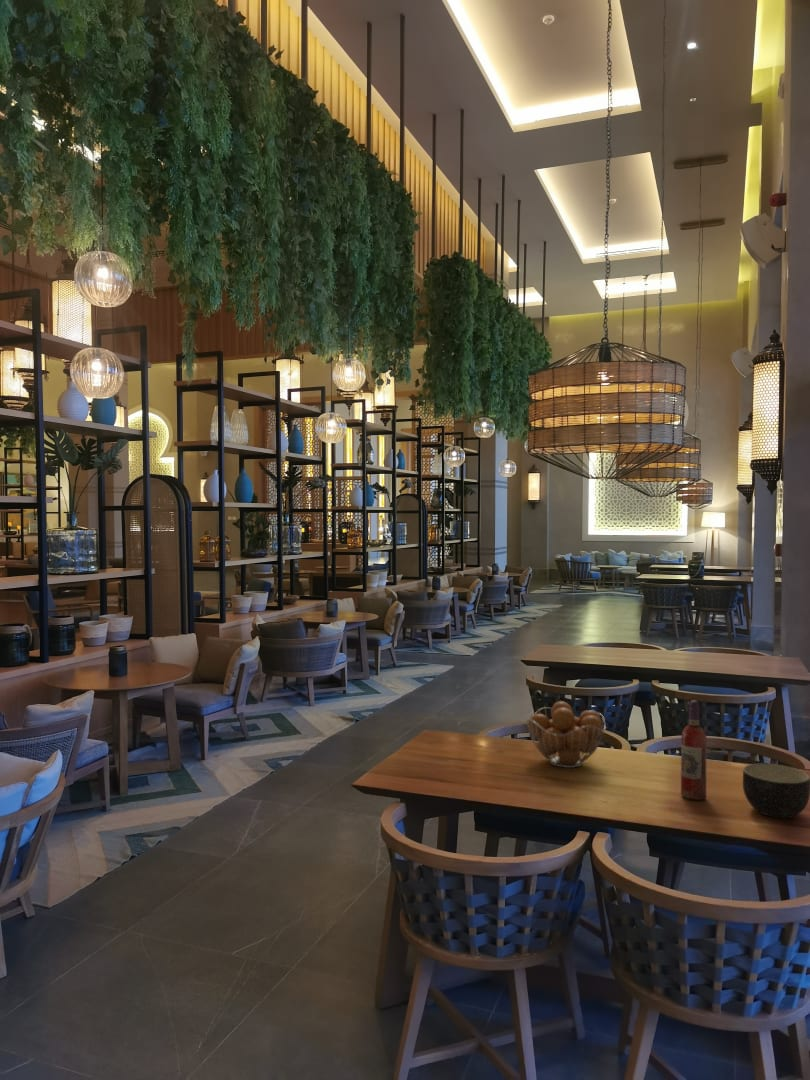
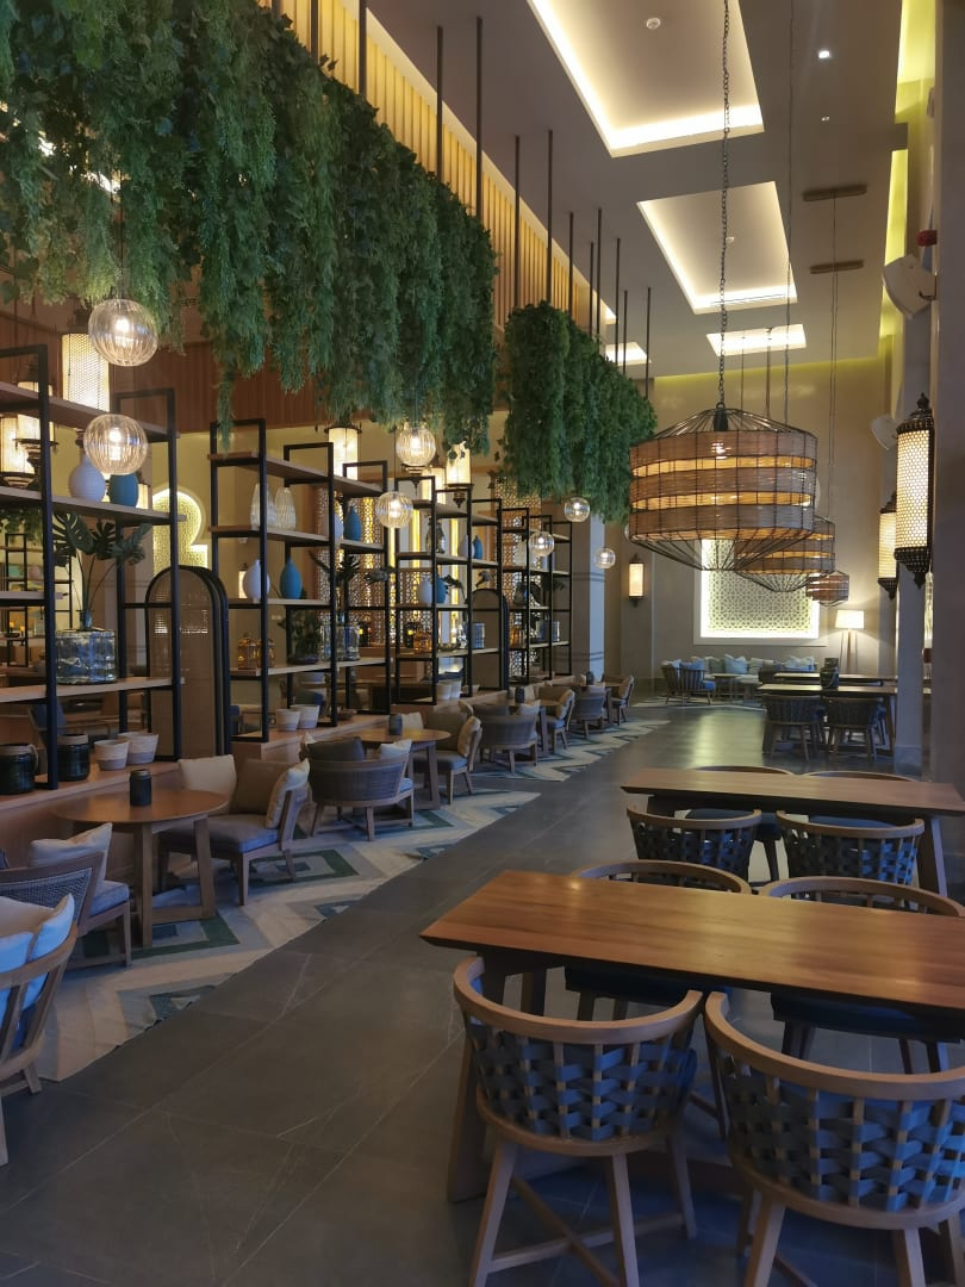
- fruit basket (565, 733)
- wine bottle (693, 749)
- bowl (775, 792)
